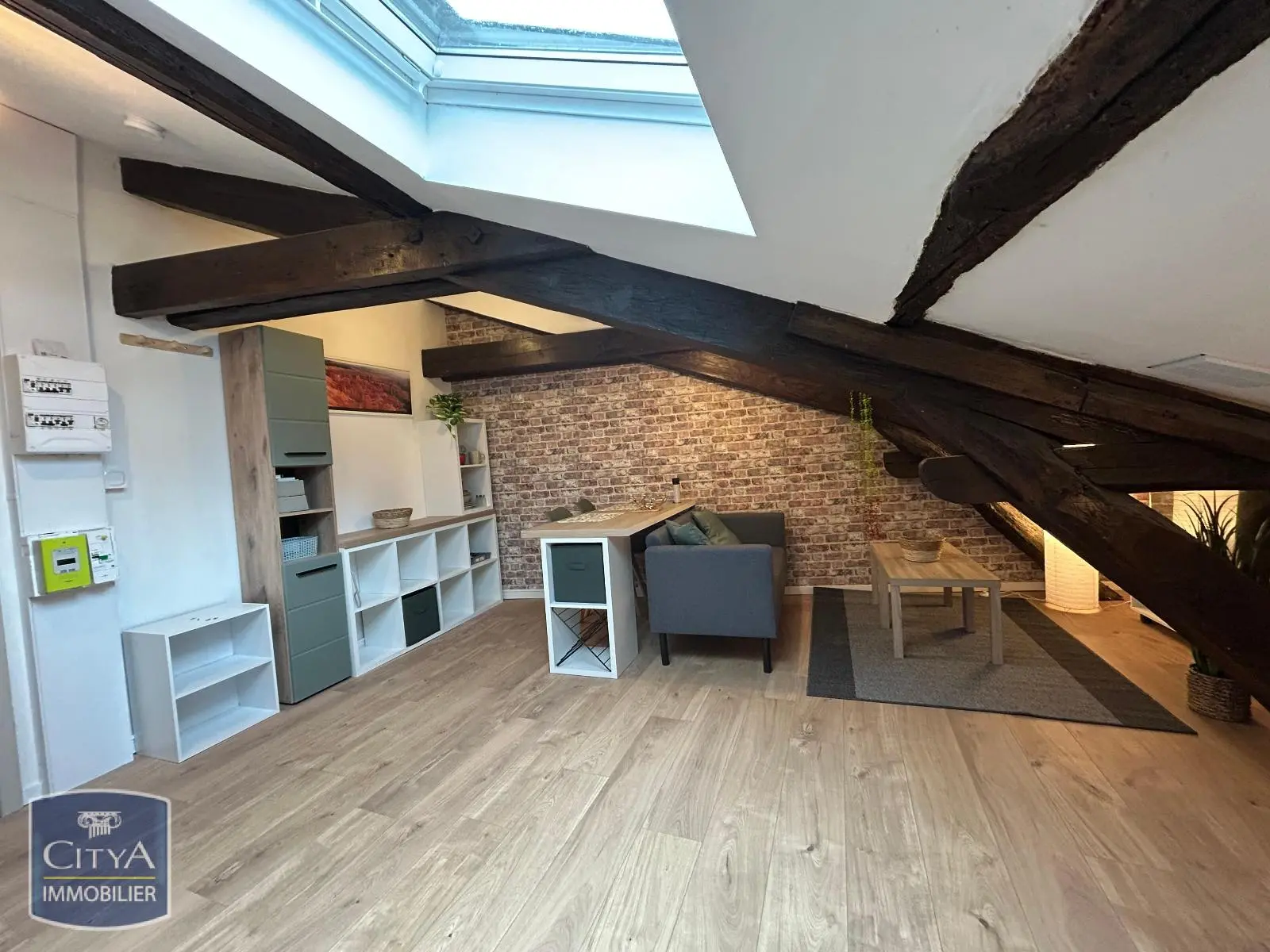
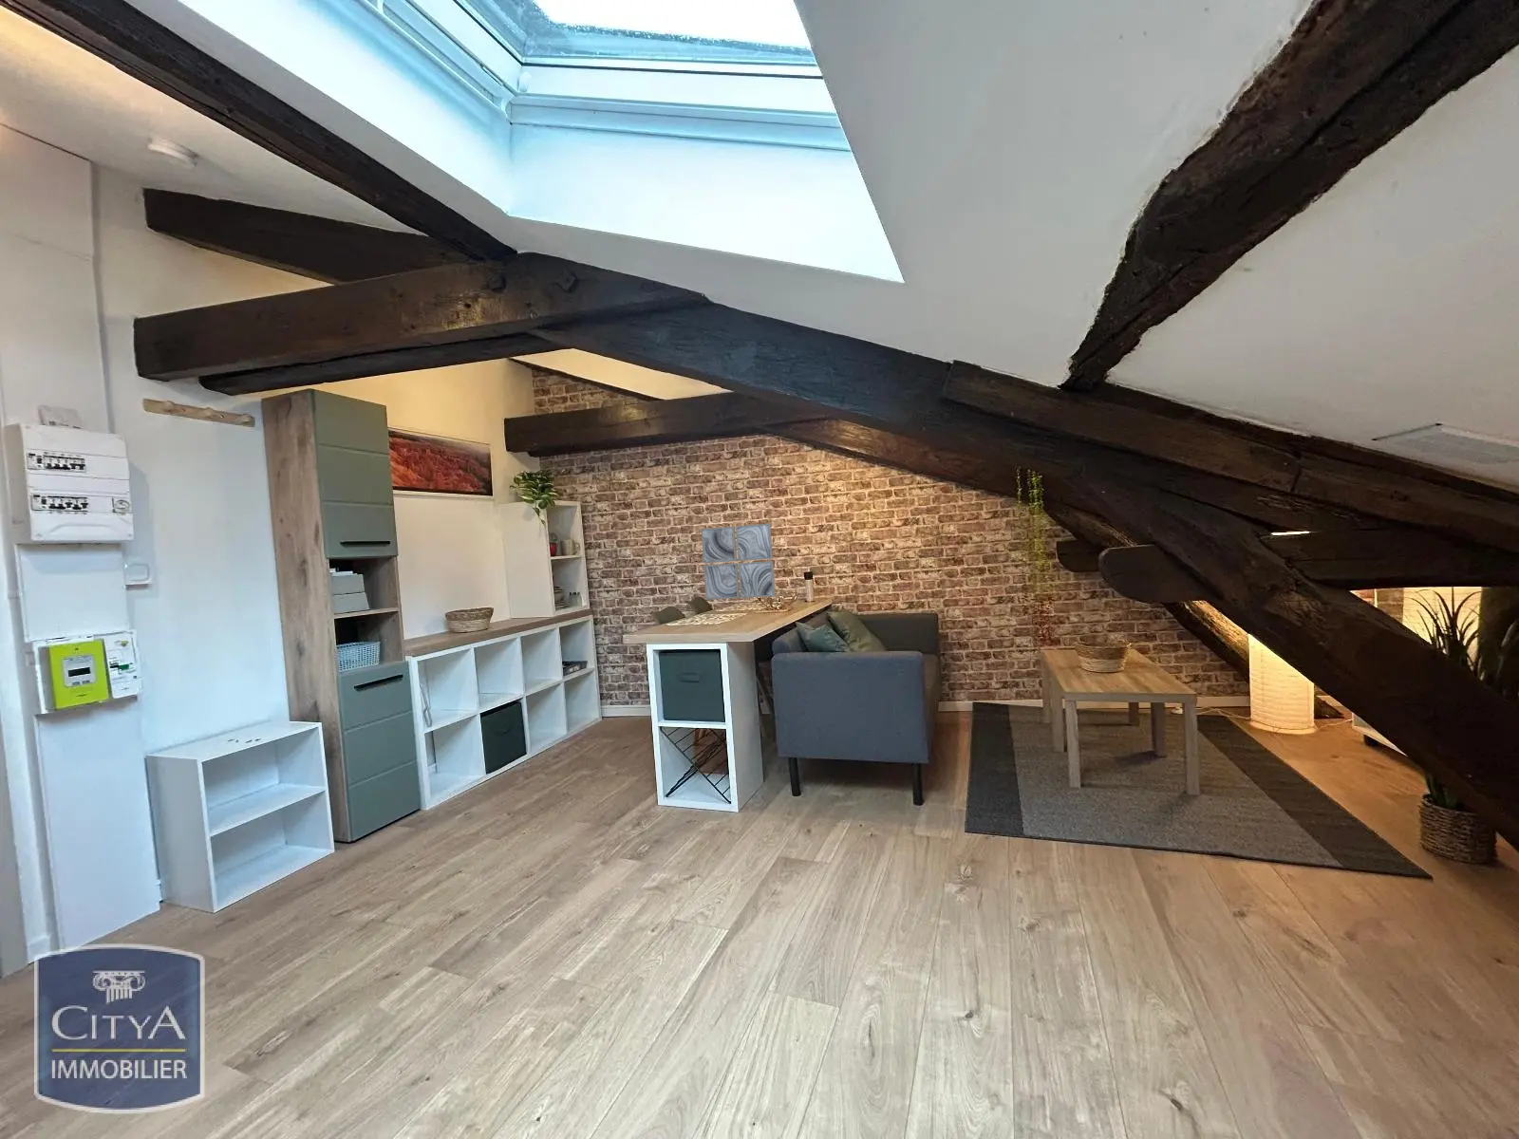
+ wall art (737, 562)
